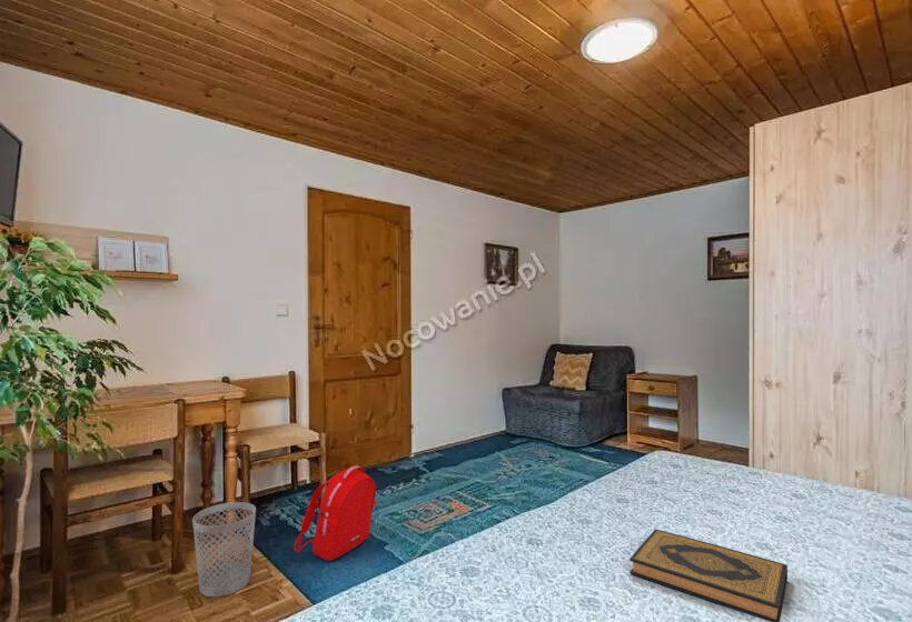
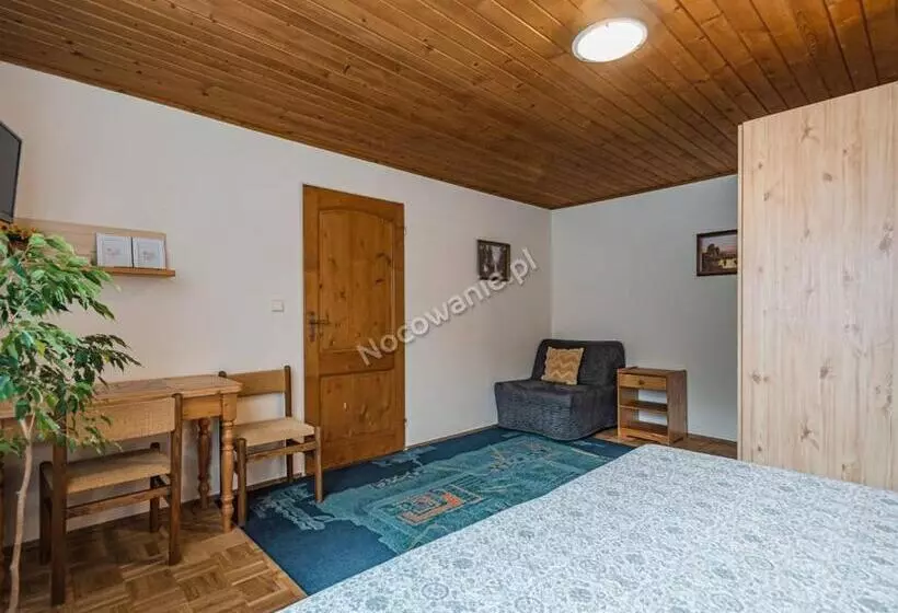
- wastebasket (225, 548)
- hardback book (707, 568)
- backpack (340, 505)
